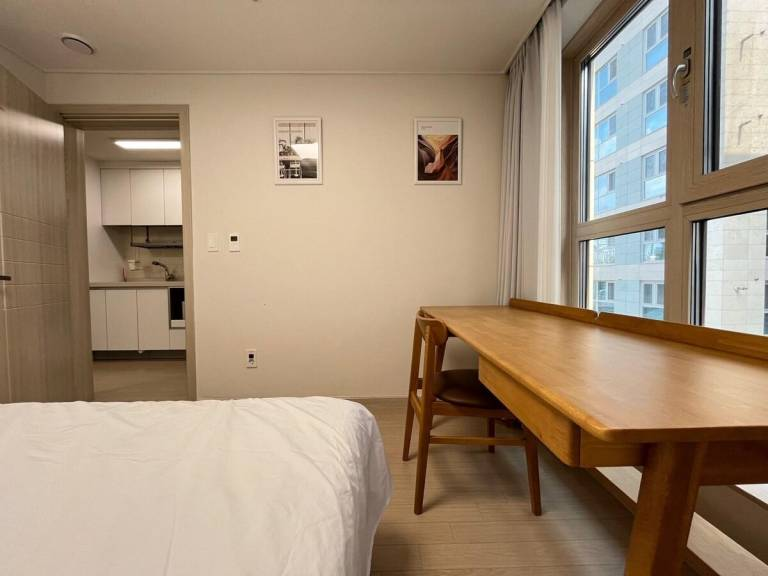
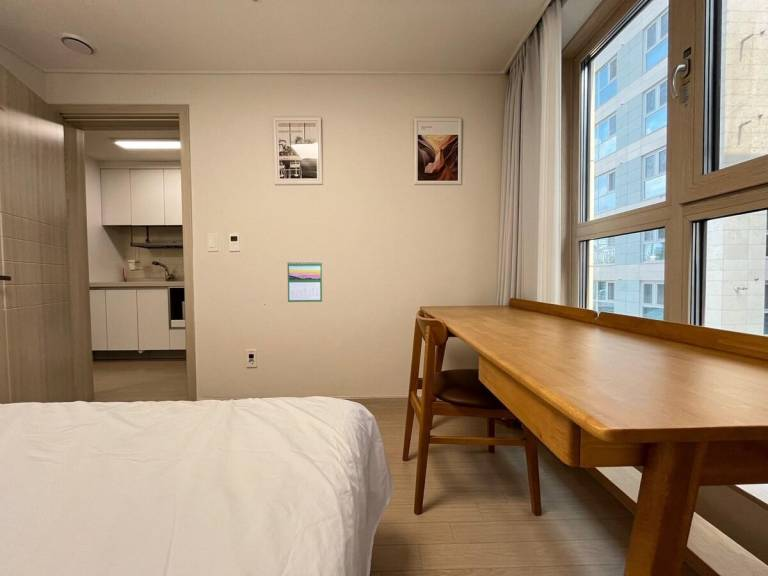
+ calendar (304, 281)
